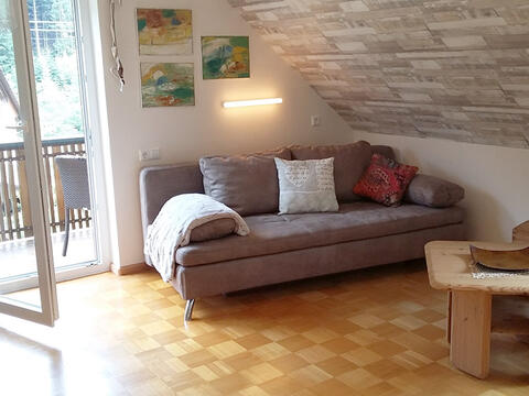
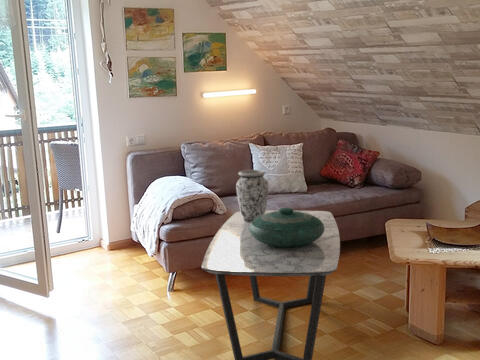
+ coffee table (277, 275)
+ decorative bowl (286, 224)
+ vase (252, 195)
